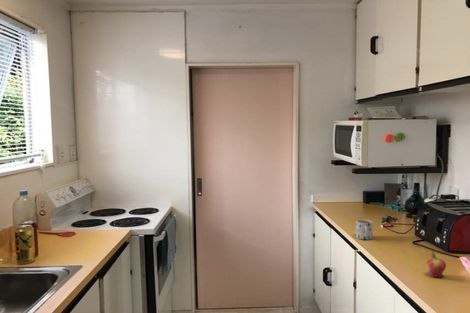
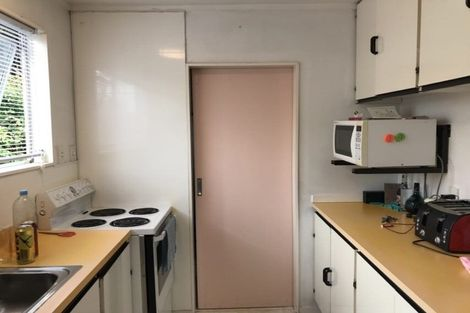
- fruit (435, 264)
- mug (364, 230)
